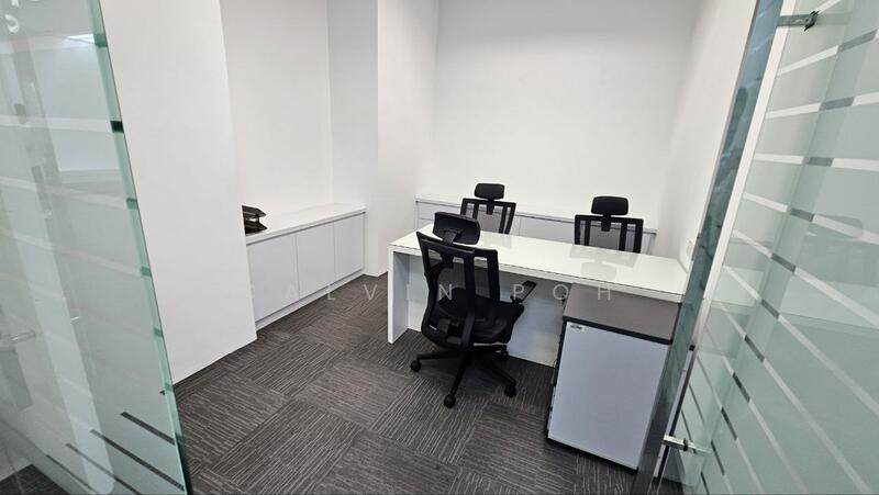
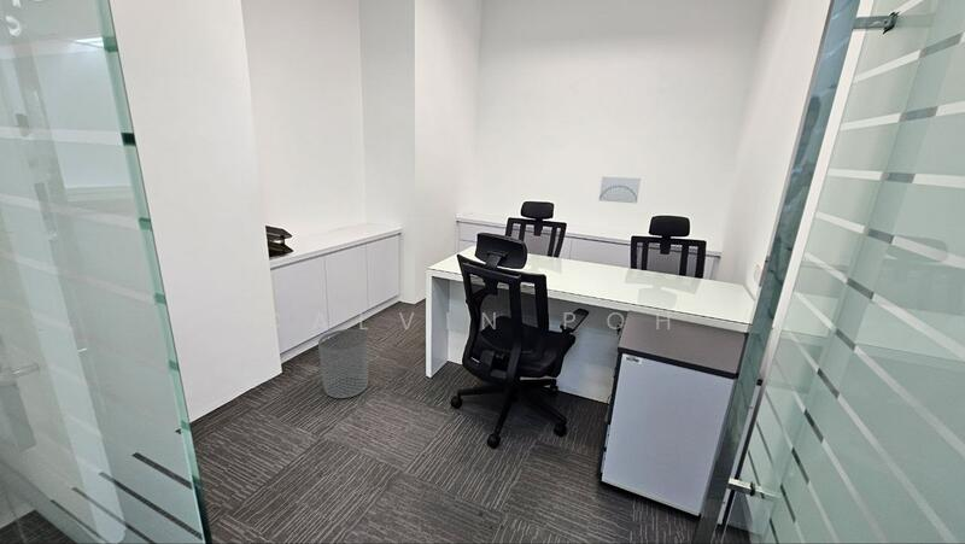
+ wall art (619, 189)
+ waste bin (345, 363)
